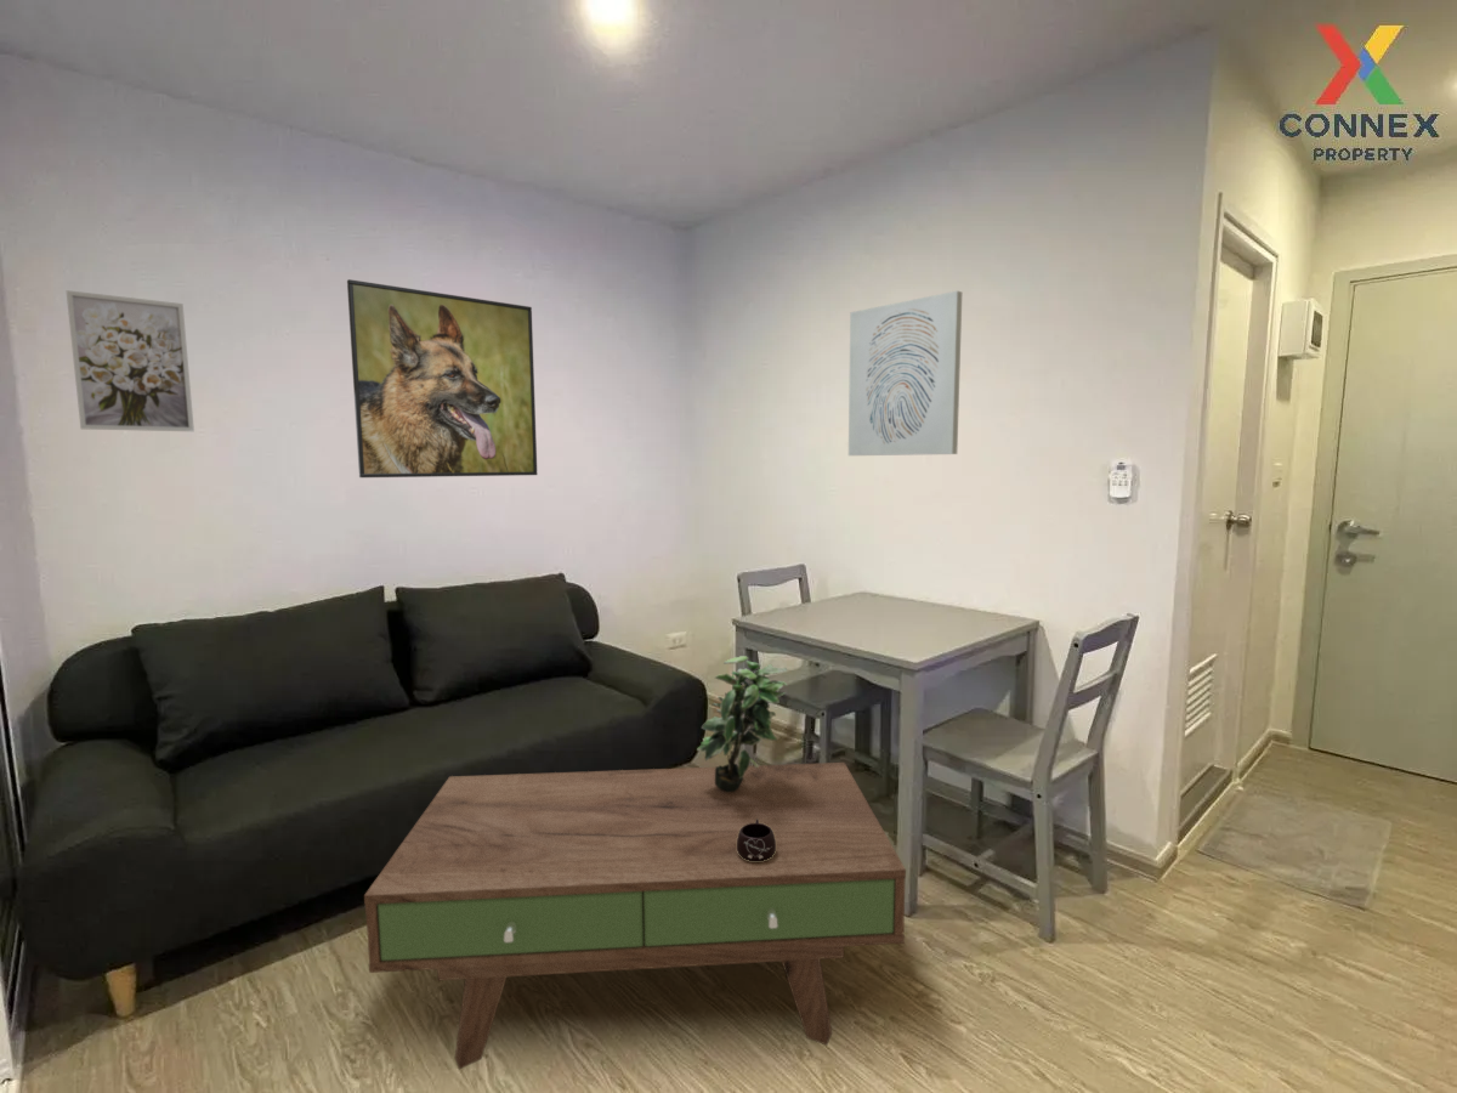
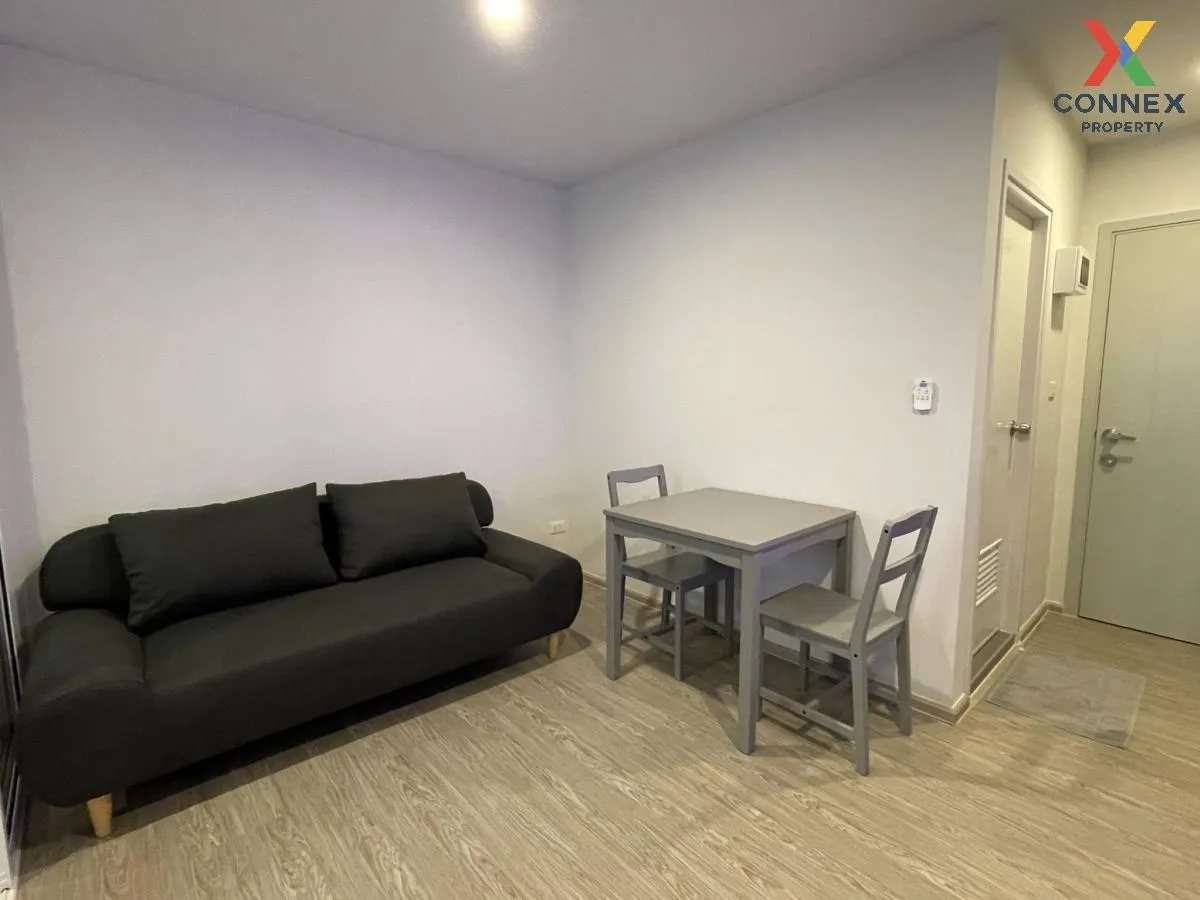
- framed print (450, 386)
- potted plant (743, 724)
- coffee table (648, 900)
- wall art (132, 364)
- mug (756, 838)
- wall art (901, 379)
